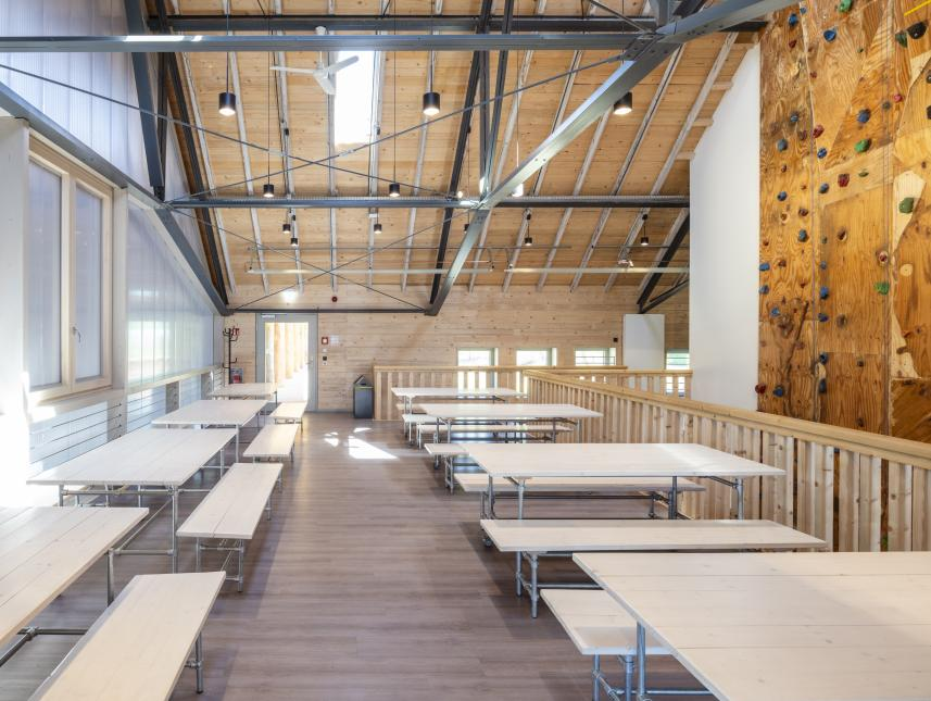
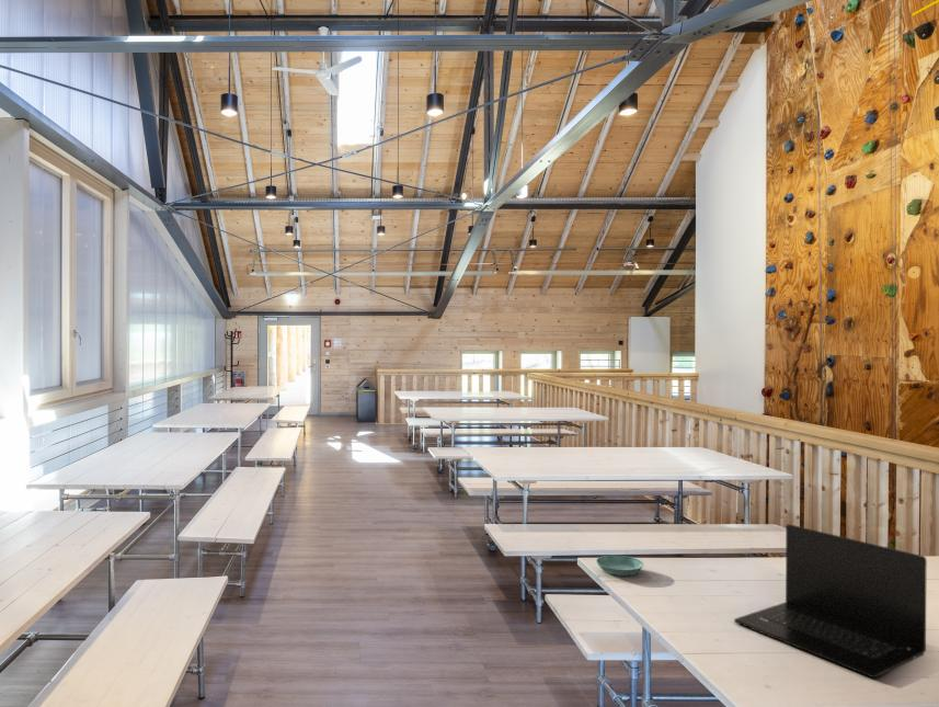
+ laptop (824, 591)
+ saucer (619, 566)
